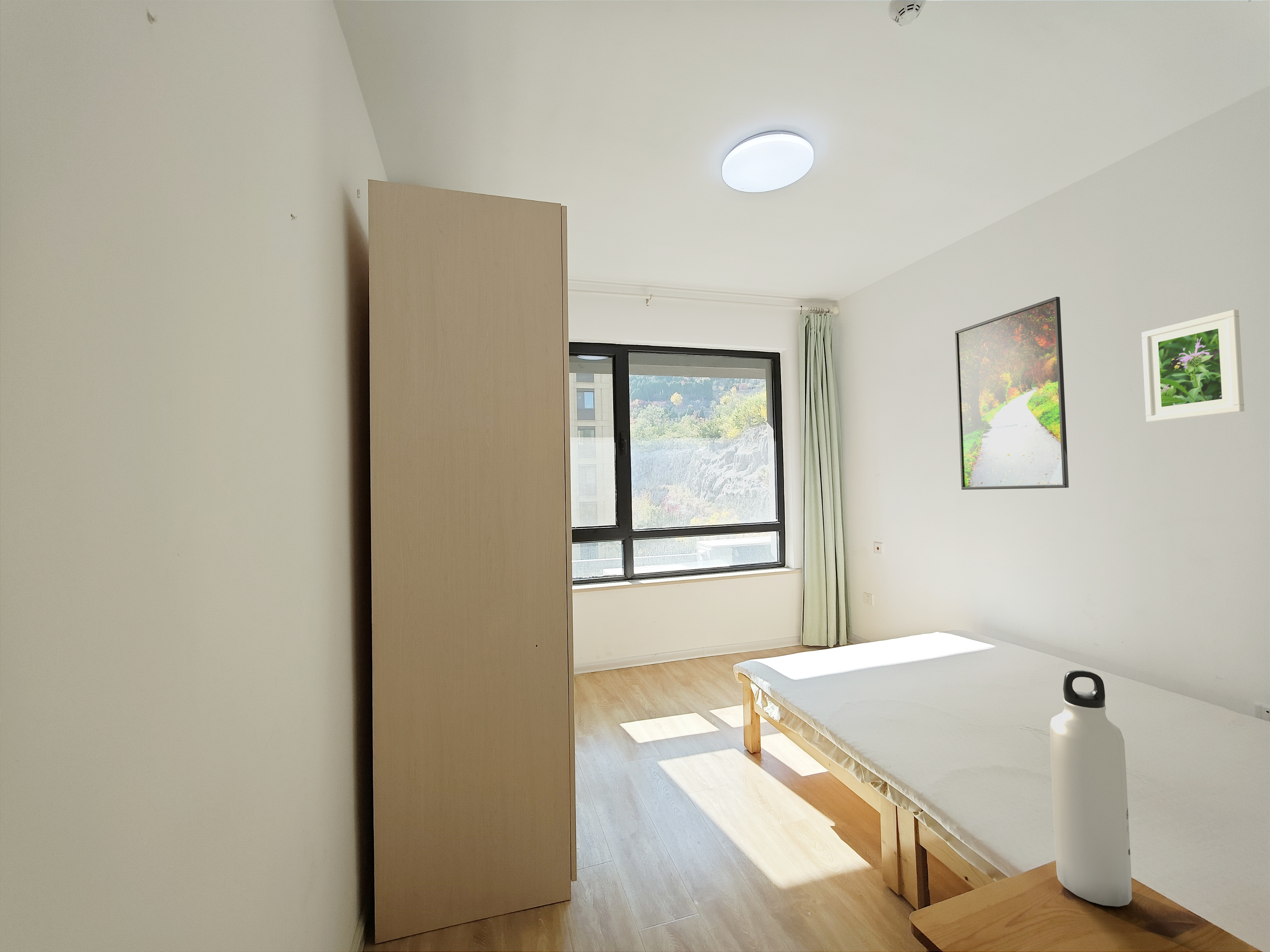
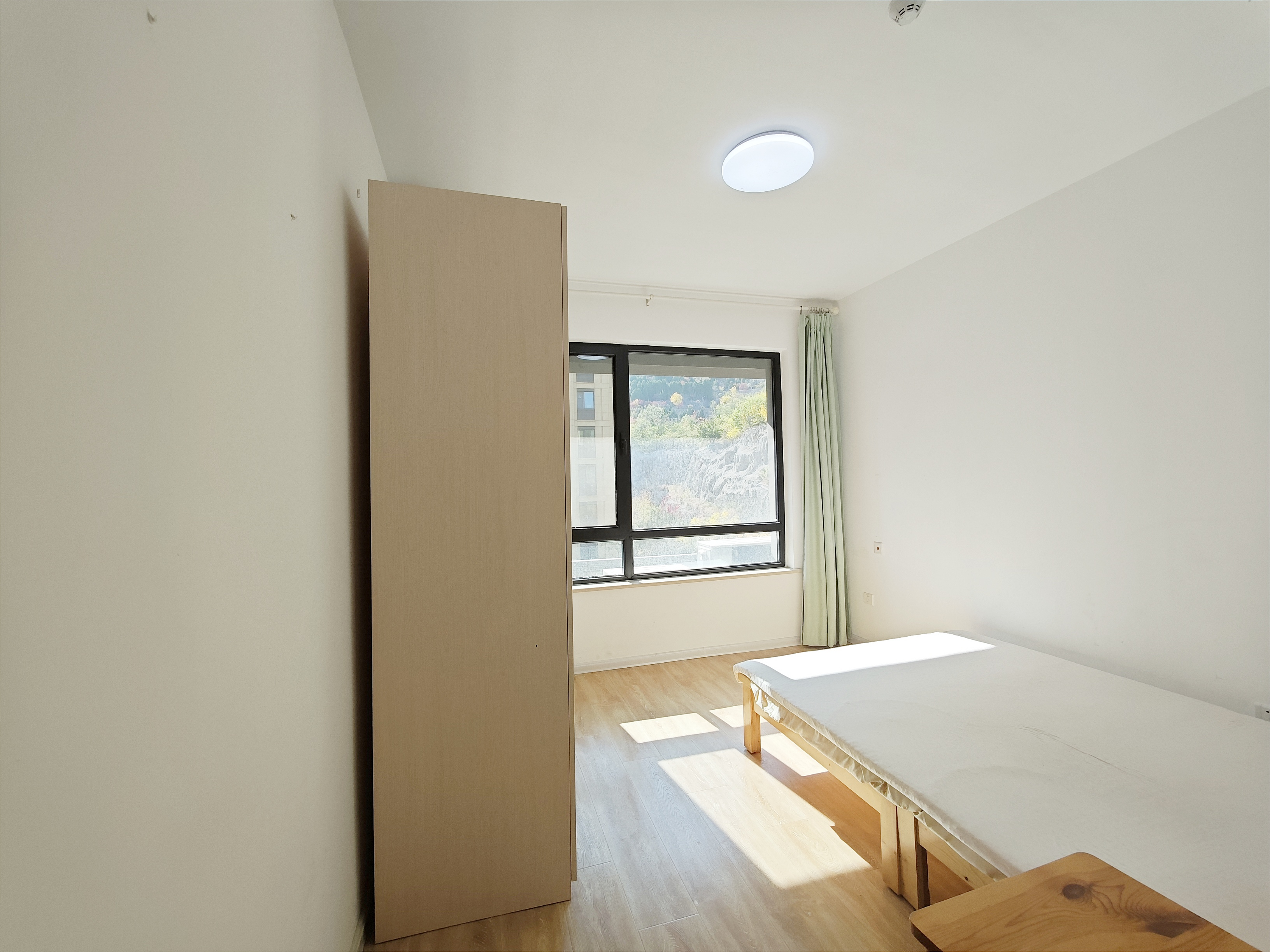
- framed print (1189, 369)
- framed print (1006, 402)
- water bottle (1088, 779)
